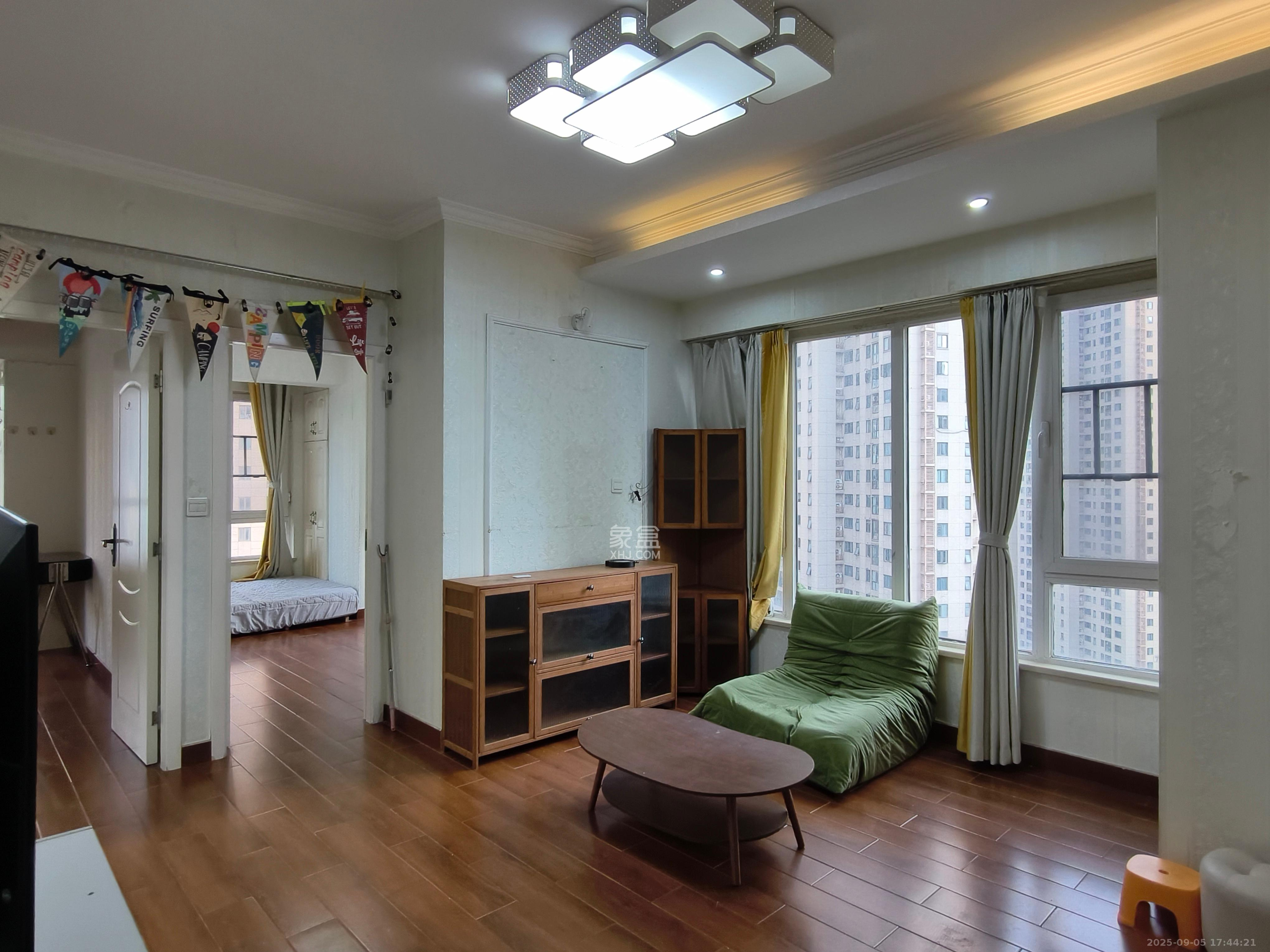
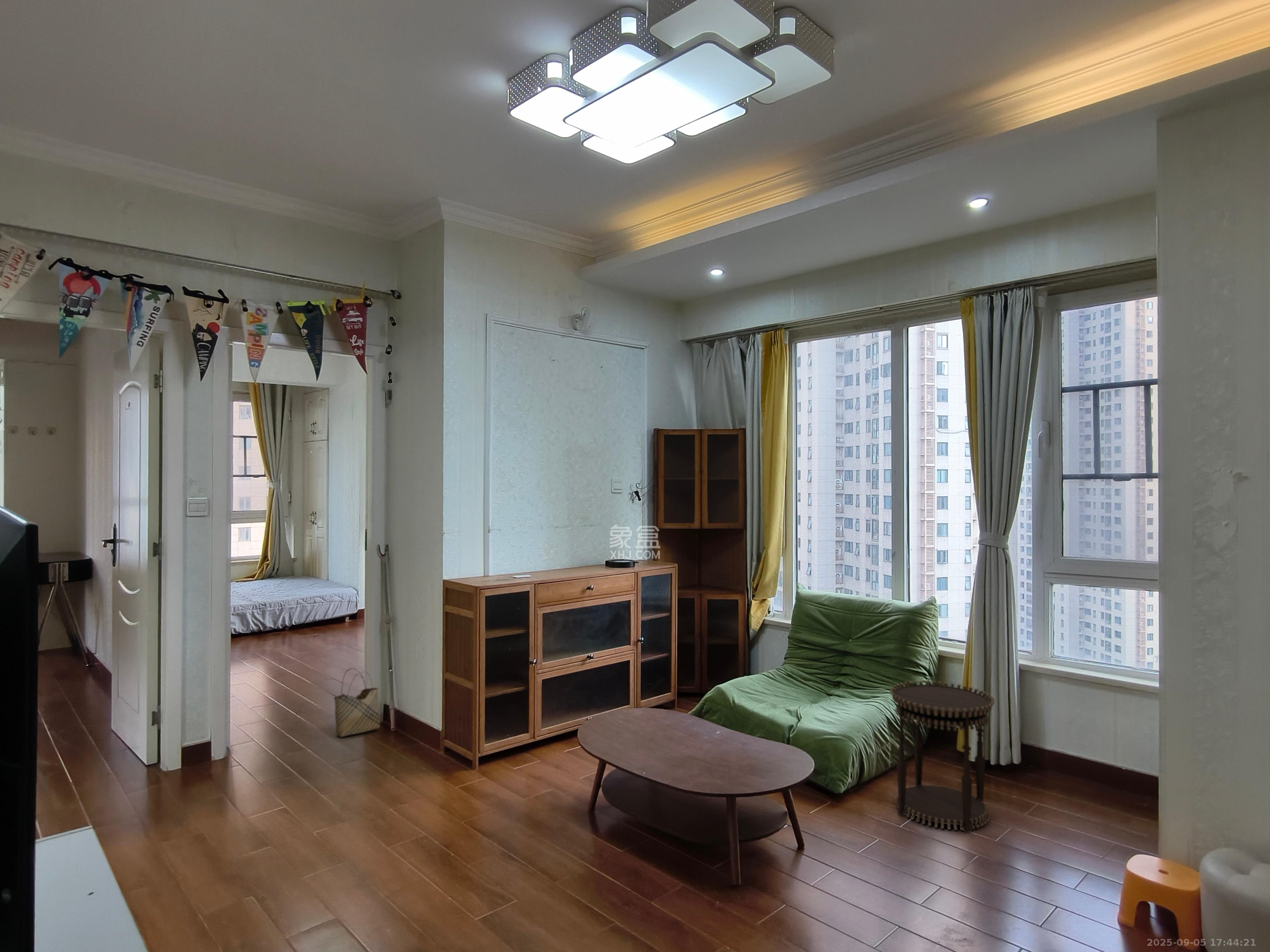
+ side table (923, 751)
+ woven basket (357, 701)
